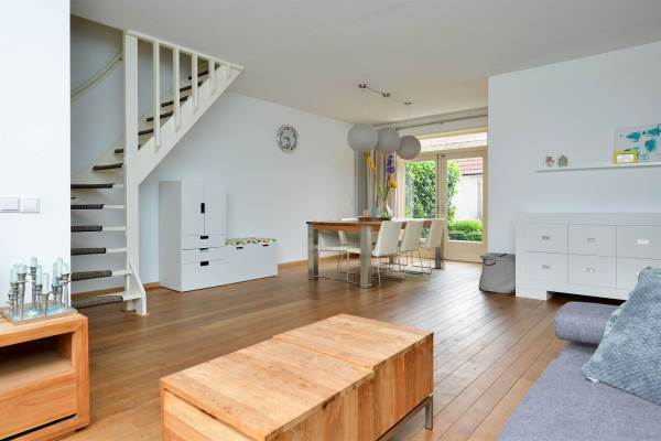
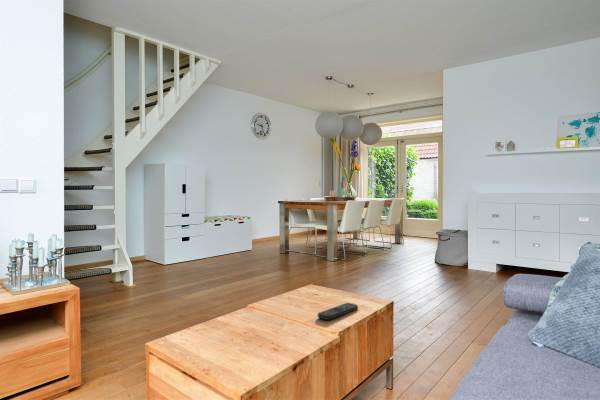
+ remote control (338, 310)
